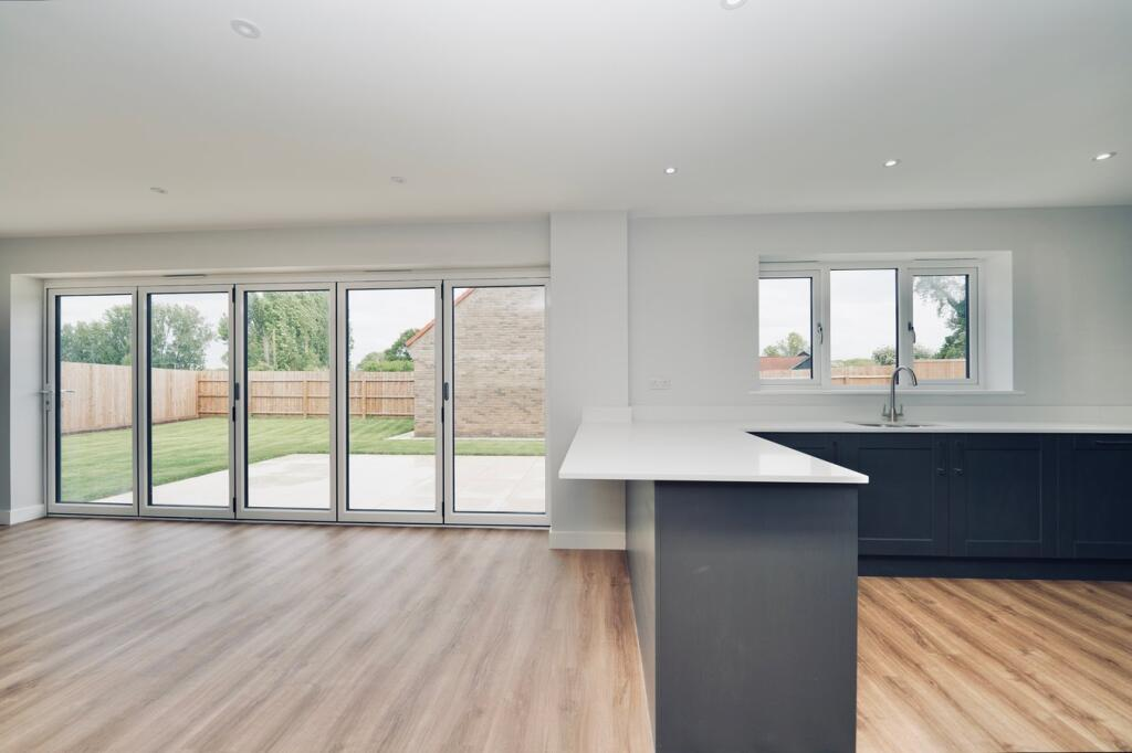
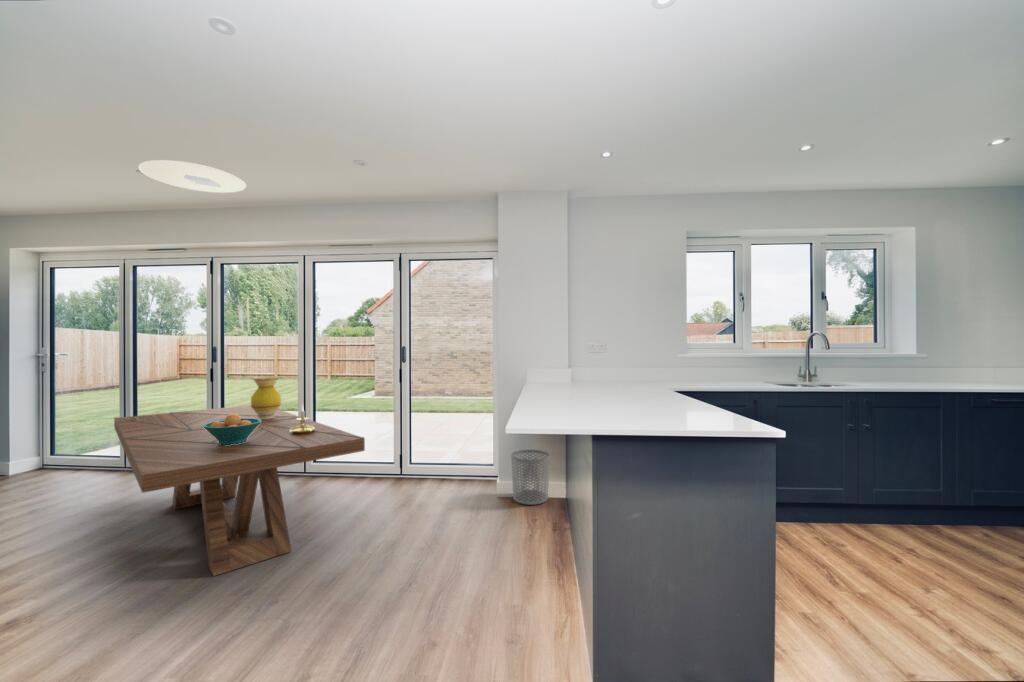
+ ceiling light (195, 174)
+ waste bin (530, 477)
+ fruit bowl (232, 427)
+ candle holder (303, 417)
+ vase (266, 396)
+ dining table (224, 476)
